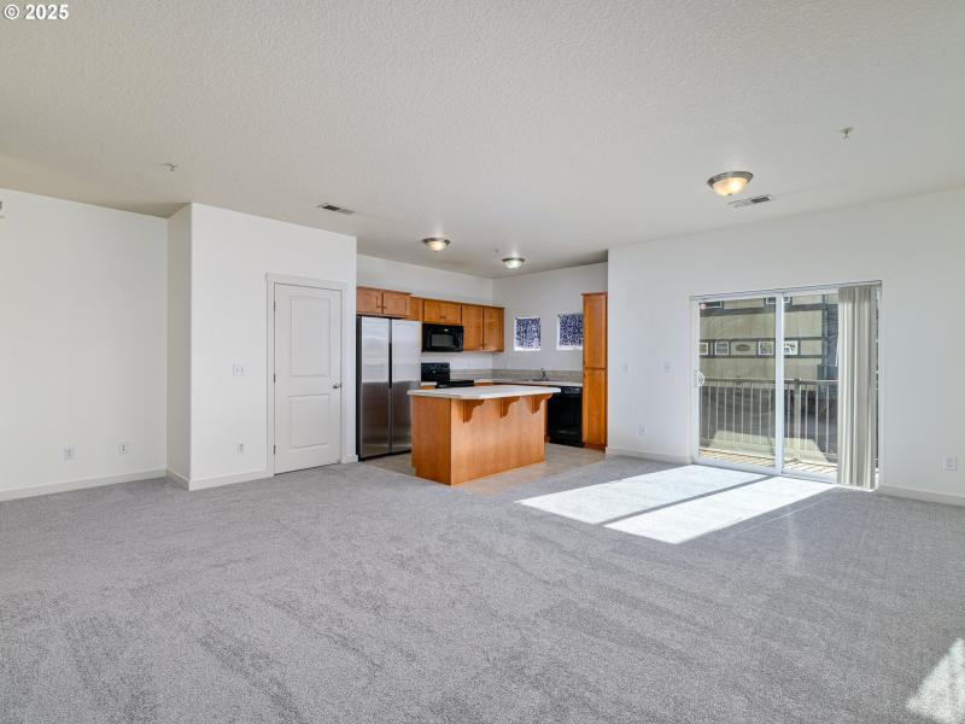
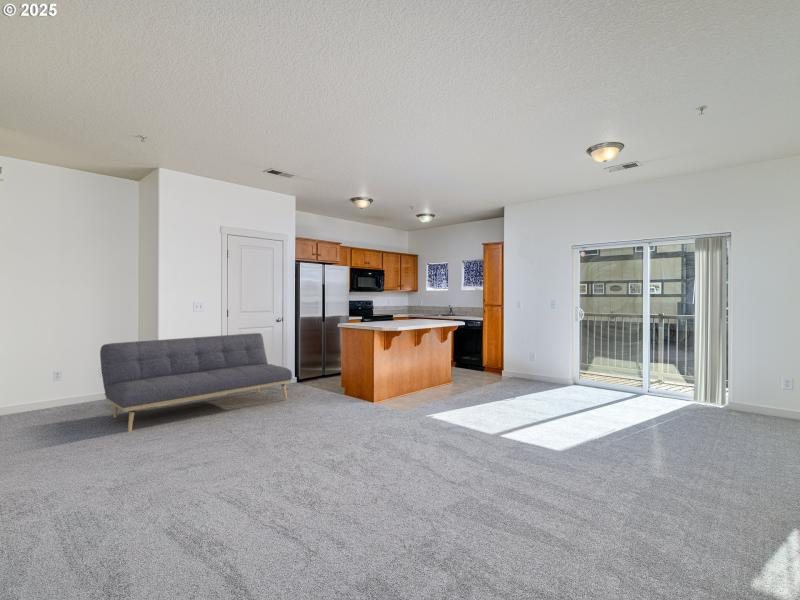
+ sofa (203, 373)
